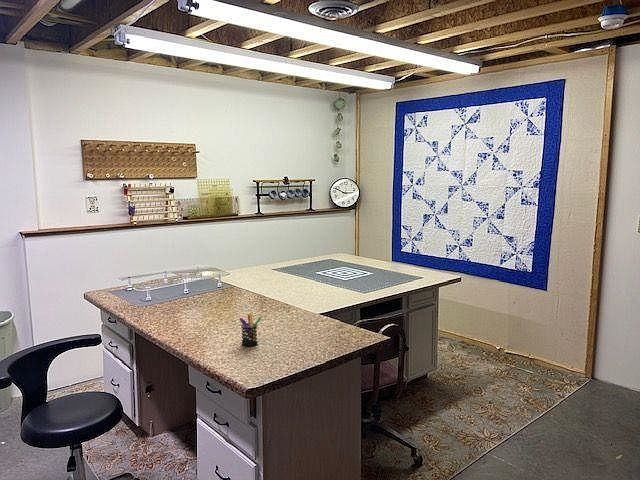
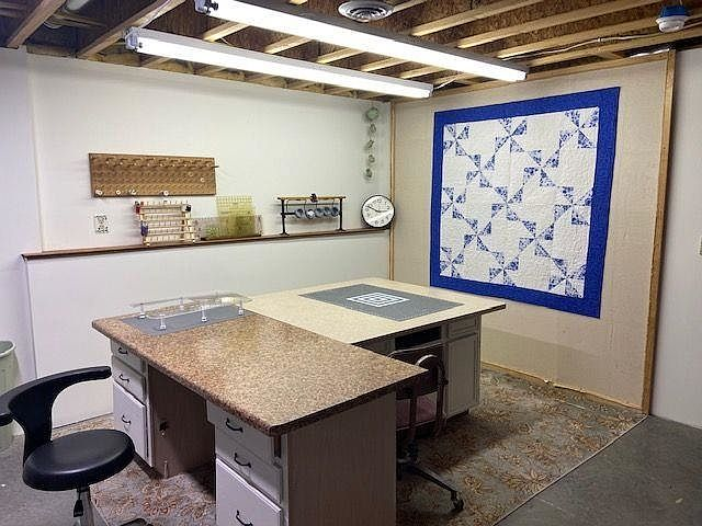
- pen holder (251, 328)
